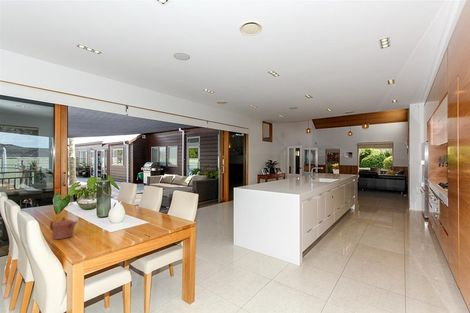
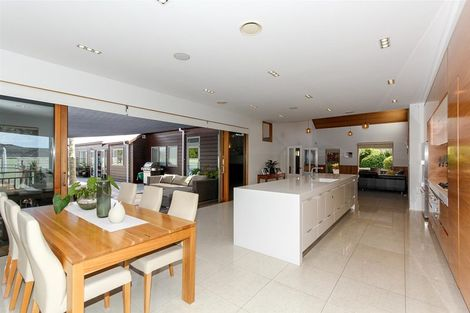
- teapot (63, 226)
